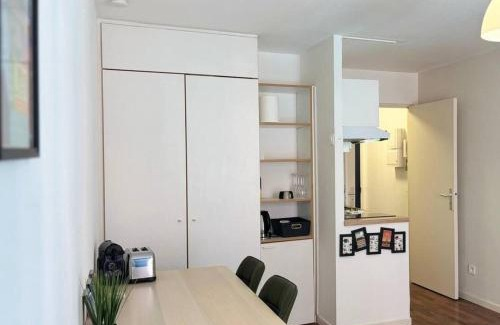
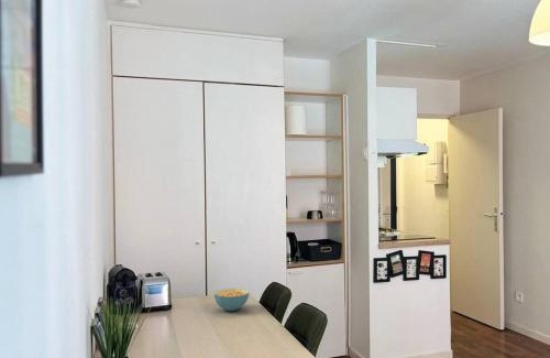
+ cereal bowl (231, 301)
